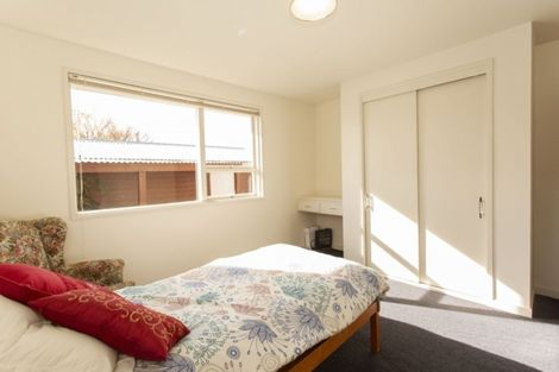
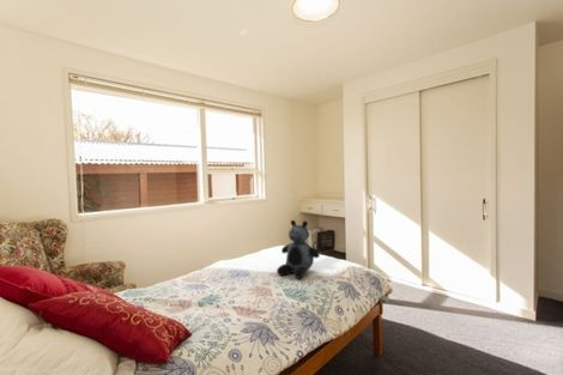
+ teddy bear (296, 247)
